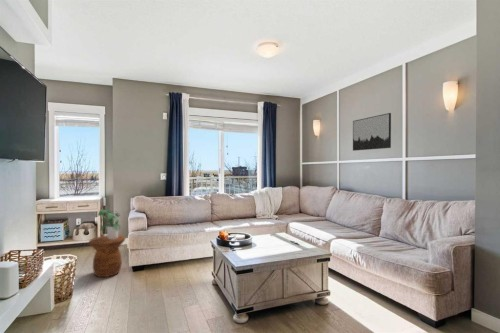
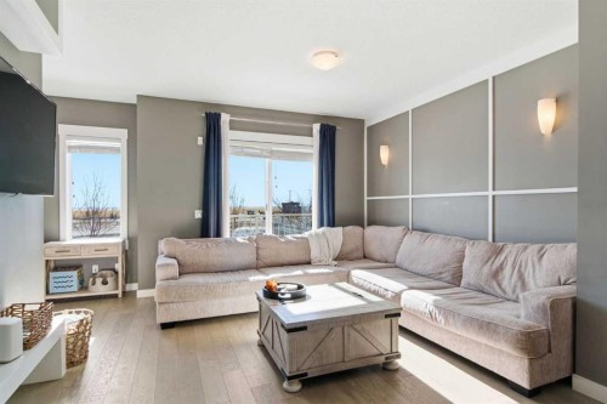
- potted plant (110, 223)
- wall art (370, 133)
- side table (107, 256)
